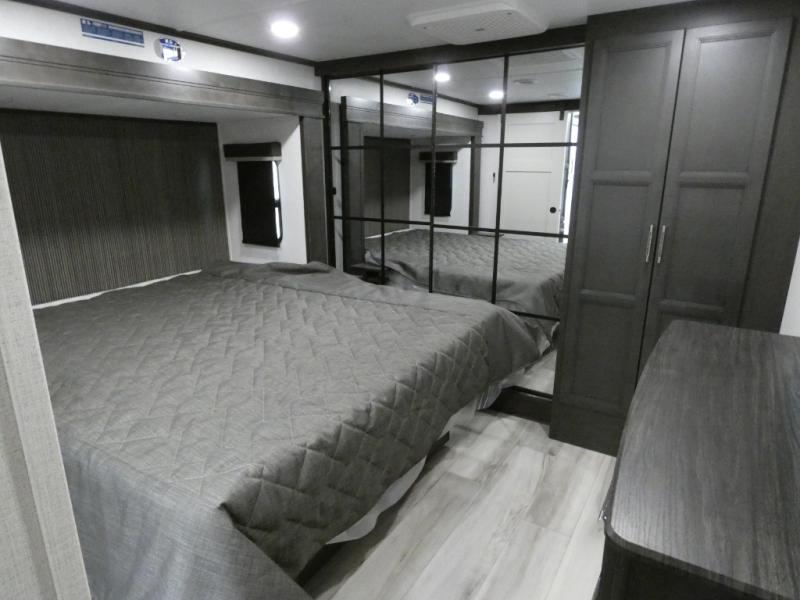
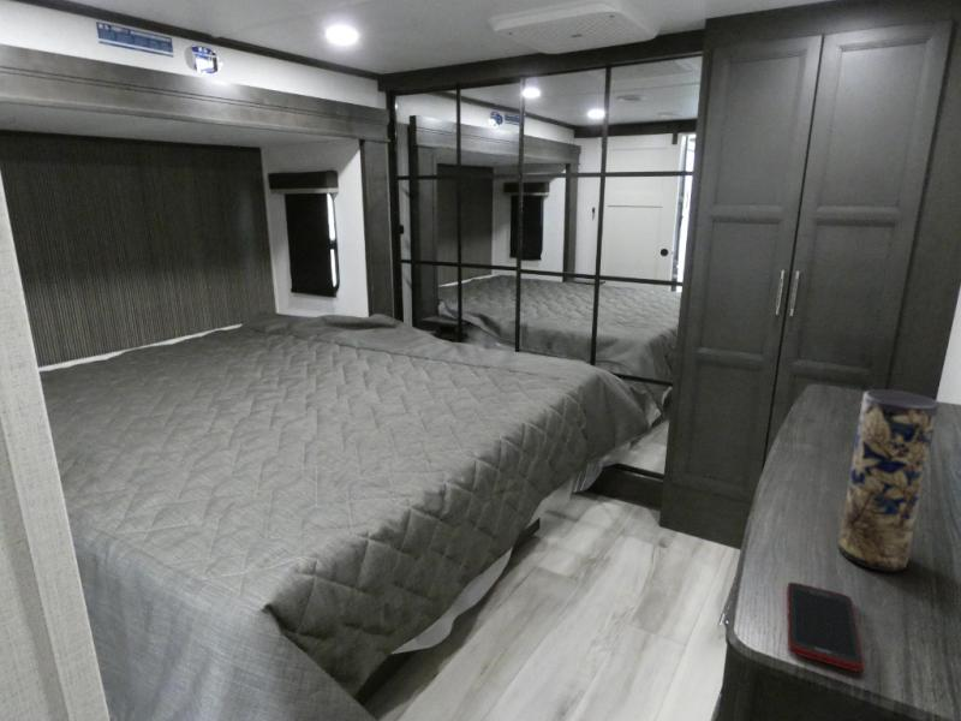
+ vase (885, 478)
+ cell phone (822, 622)
